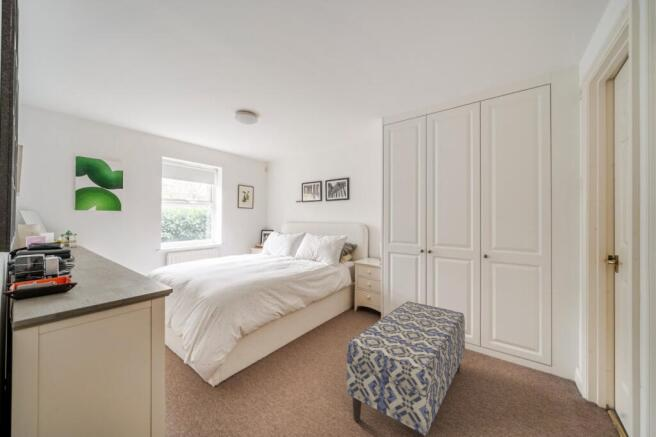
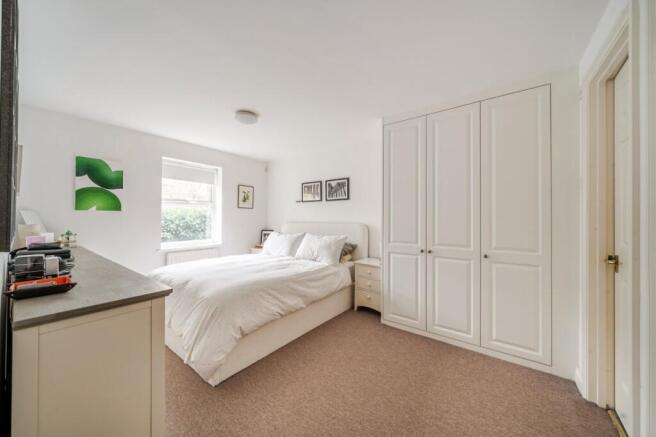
- bench (413, 358)
